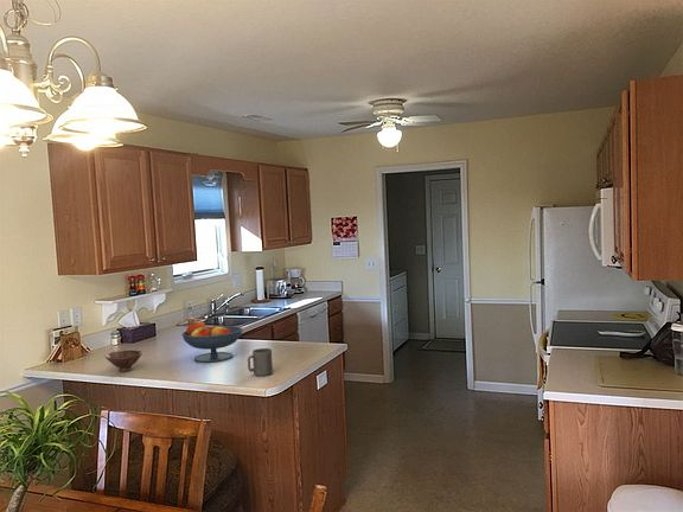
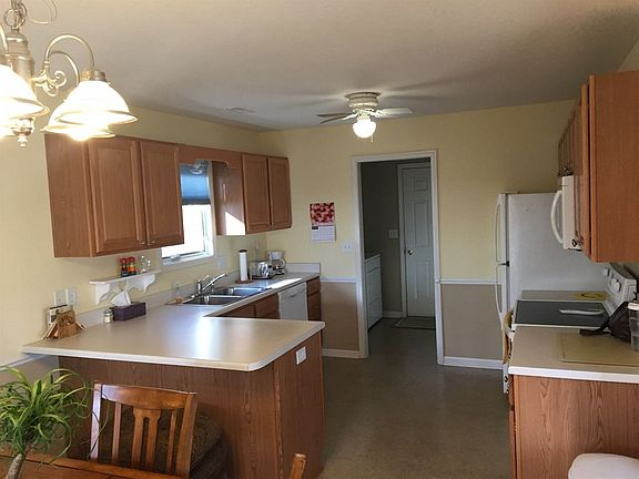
- mug (258, 363)
- bowl (125, 361)
- fruit bowl (212, 339)
